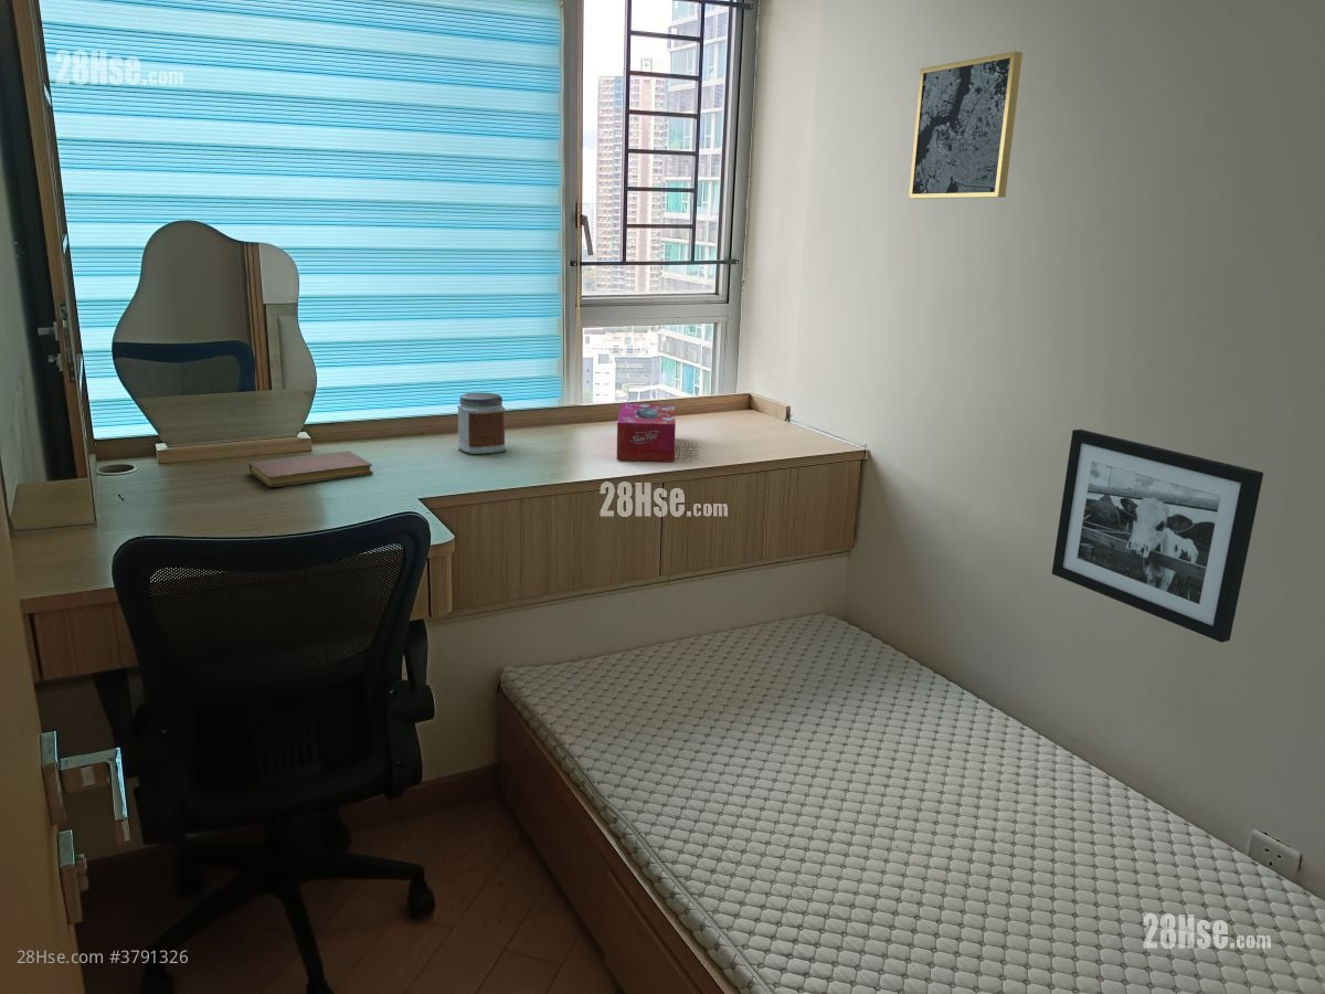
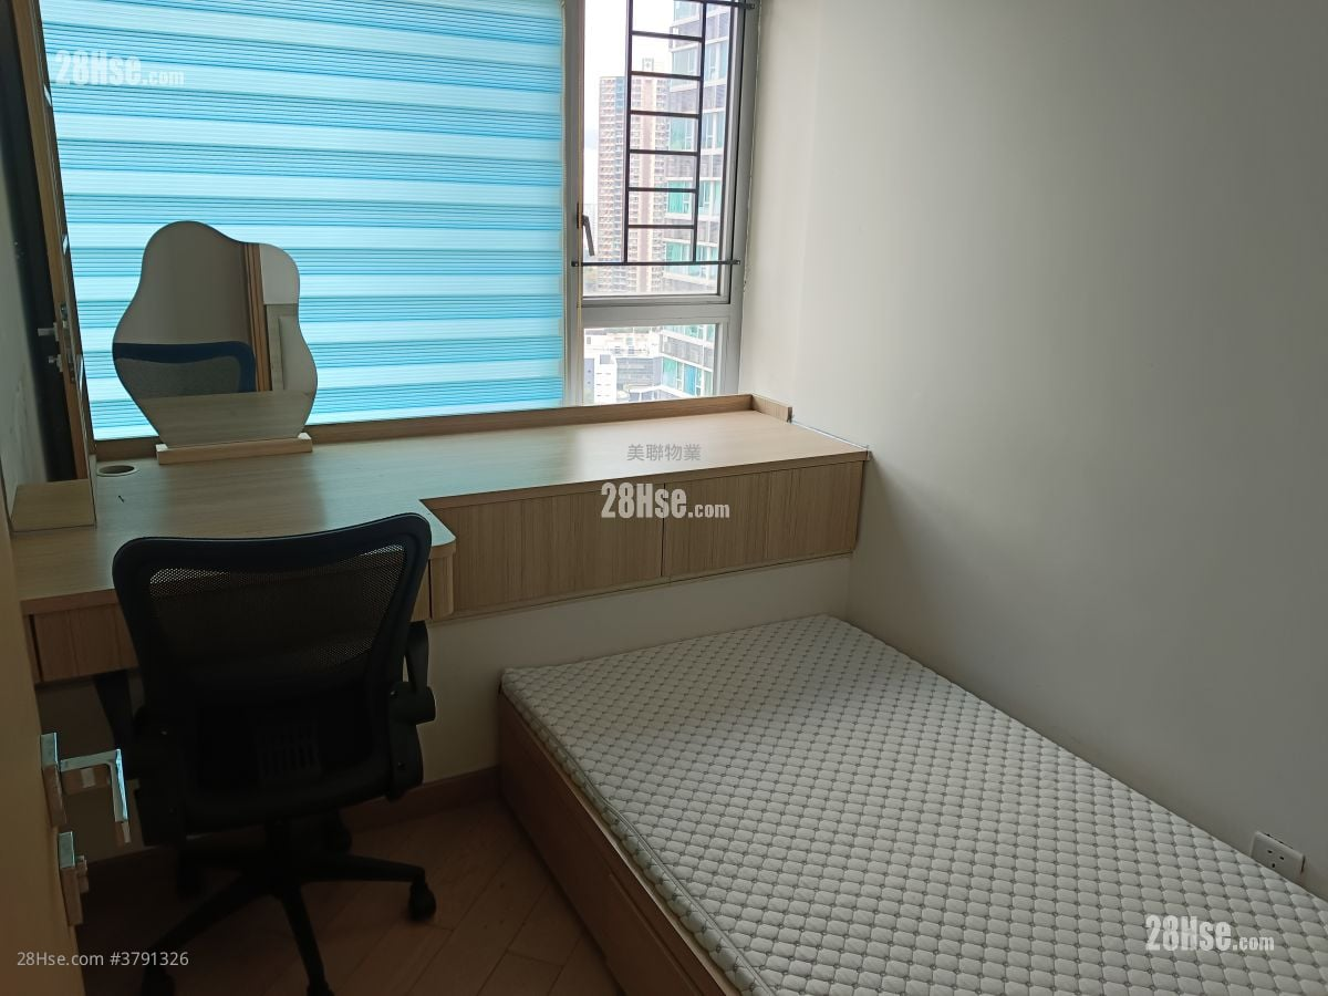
- wall art (961, 130)
- picture frame (1146, 528)
- jar (480, 422)
- notebook (311, 467)
- tissue box (646, 431)
